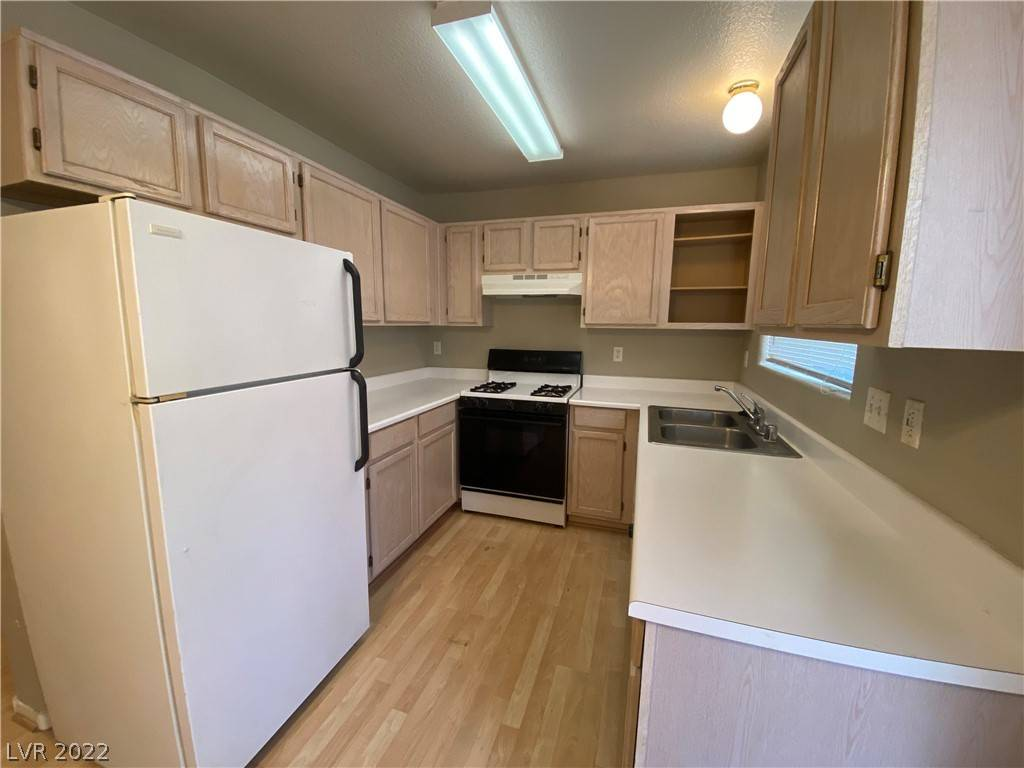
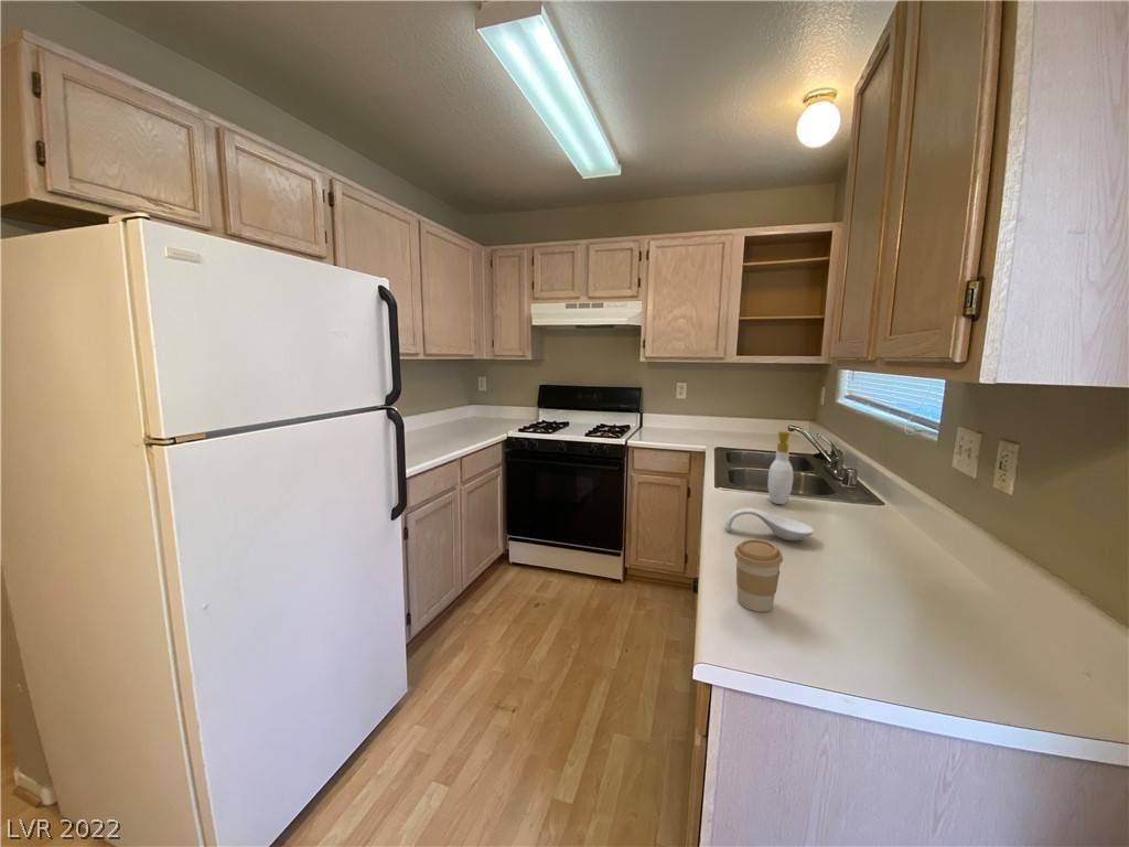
+ coffee cup (756, 573)
+ spoon rest (768, 523)
+ soap bottle (782, 467)
